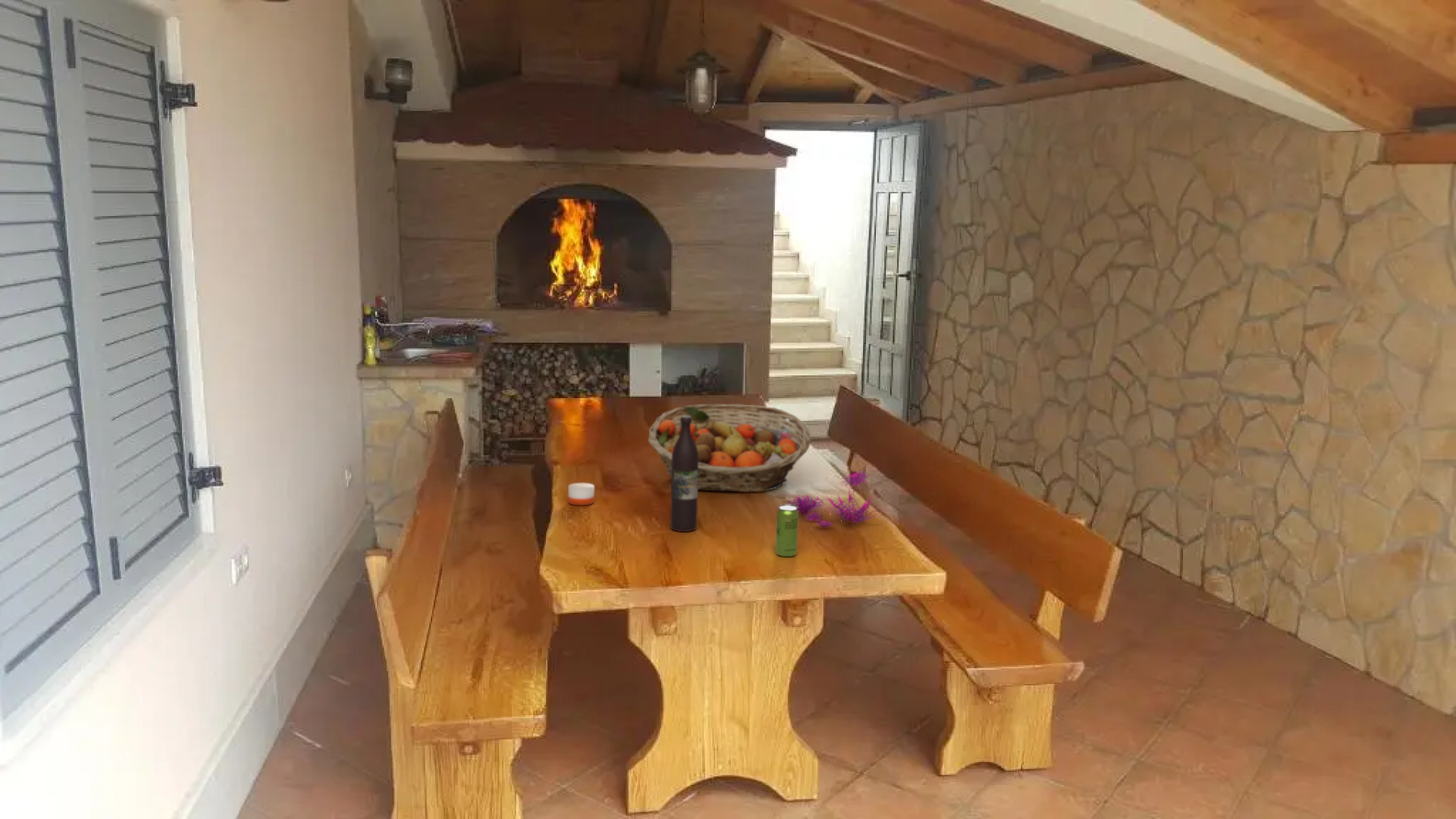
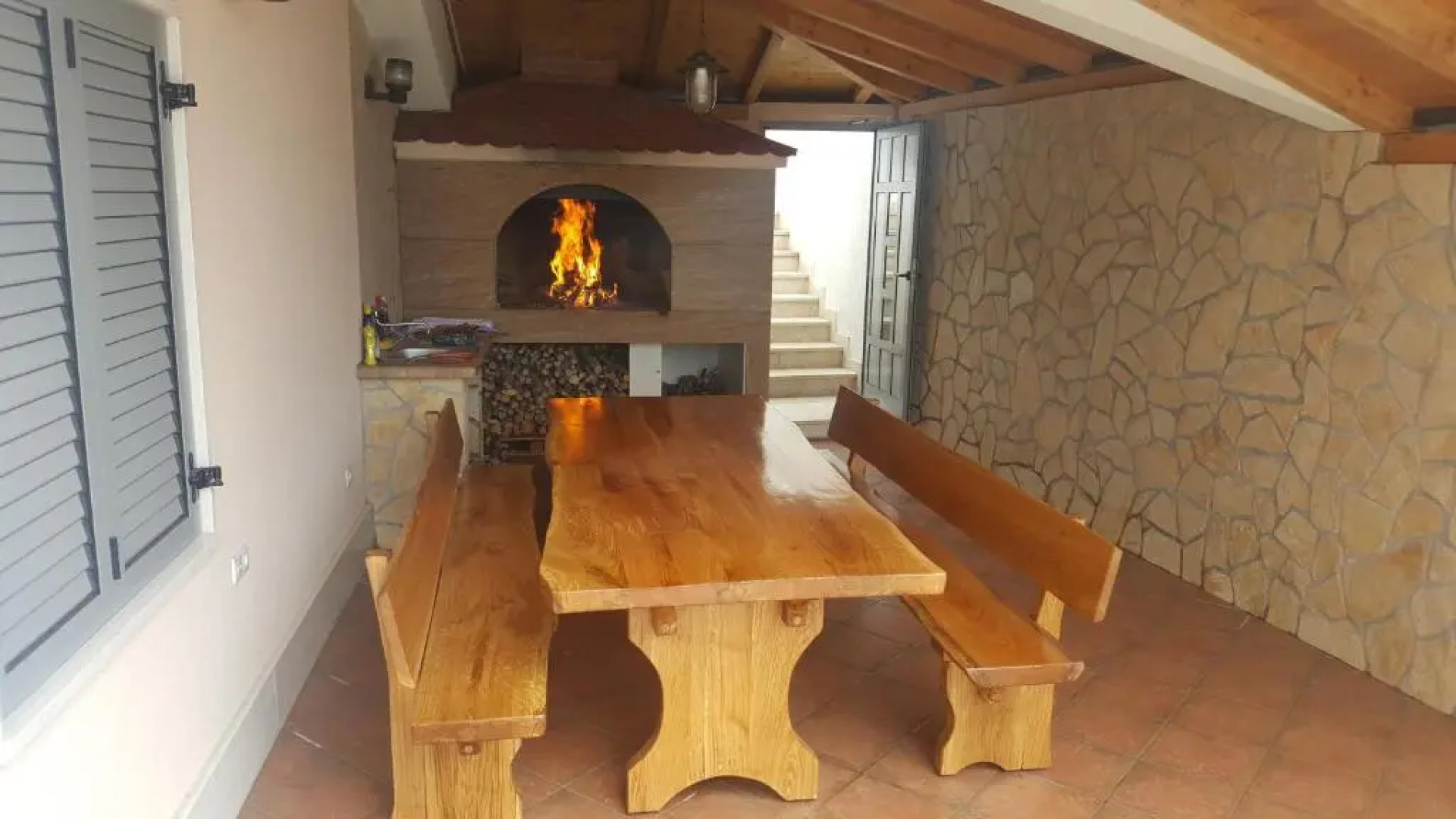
- wine bottle (685, 472)
- beverage can (786, 530)
- candle (581, 485)
- fruit basket (729, 447)
- flower (838, 494)
